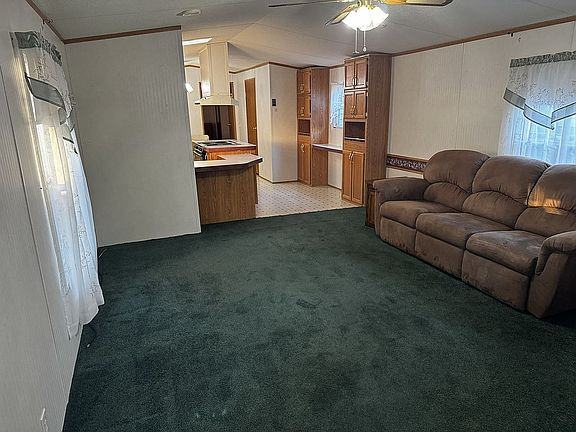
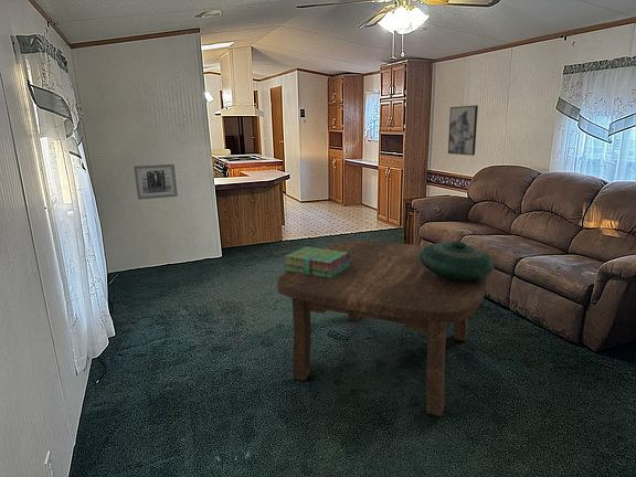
+ wall art (462, 130)
+ decorative bowl (454, 258)
+ stack of books (317, 261)
+ wall art (156, 181)
+ coffee table (388, 312)
